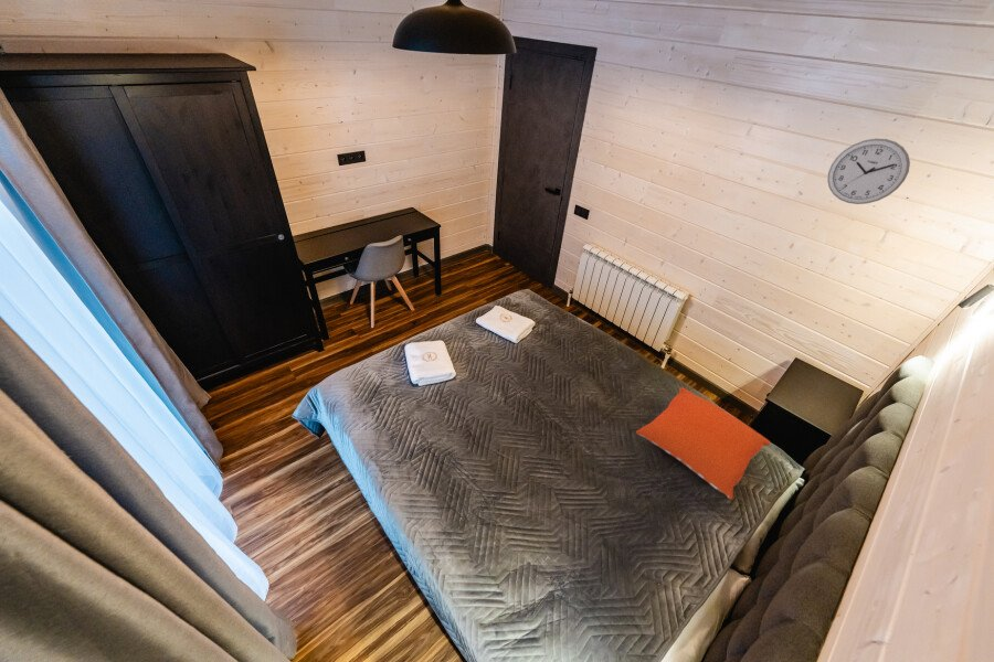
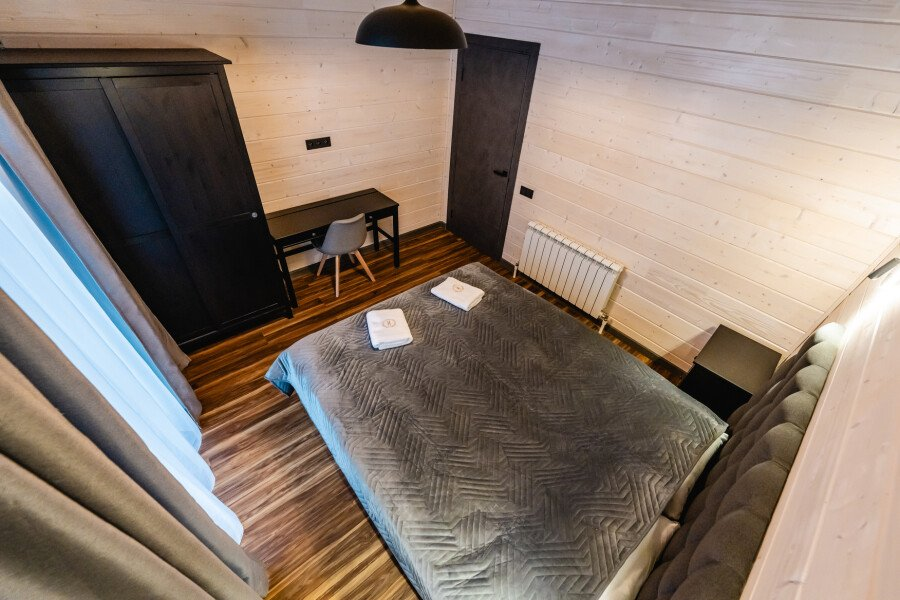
- pillow (701, 437)
- wall clock (866, 172)
